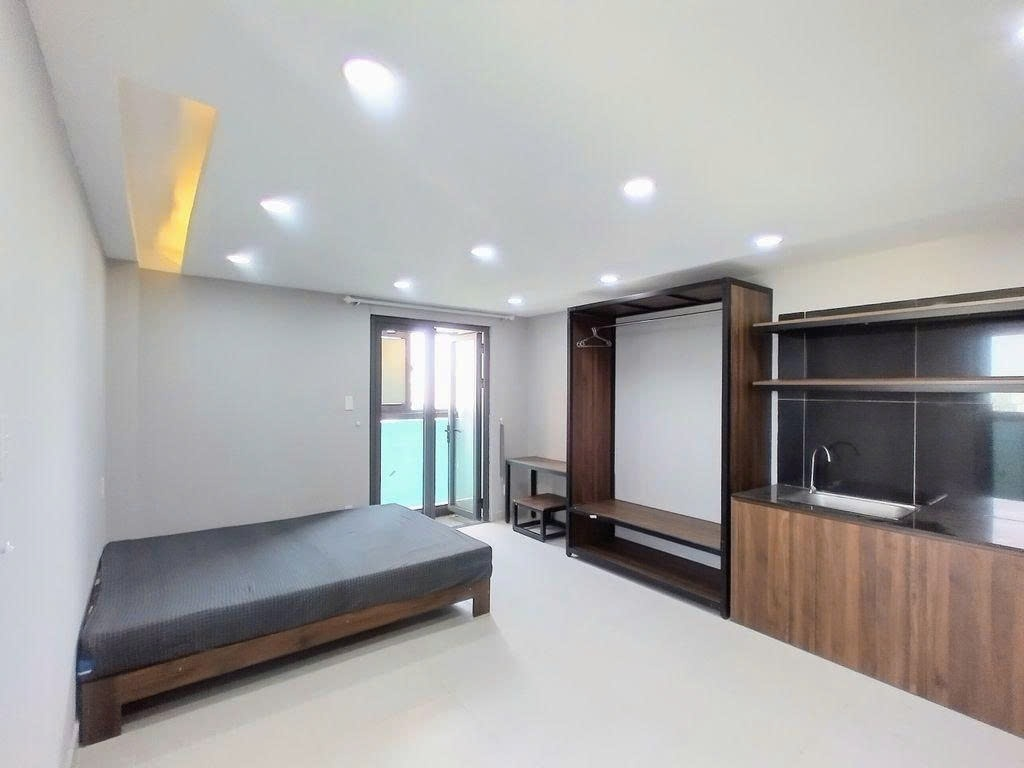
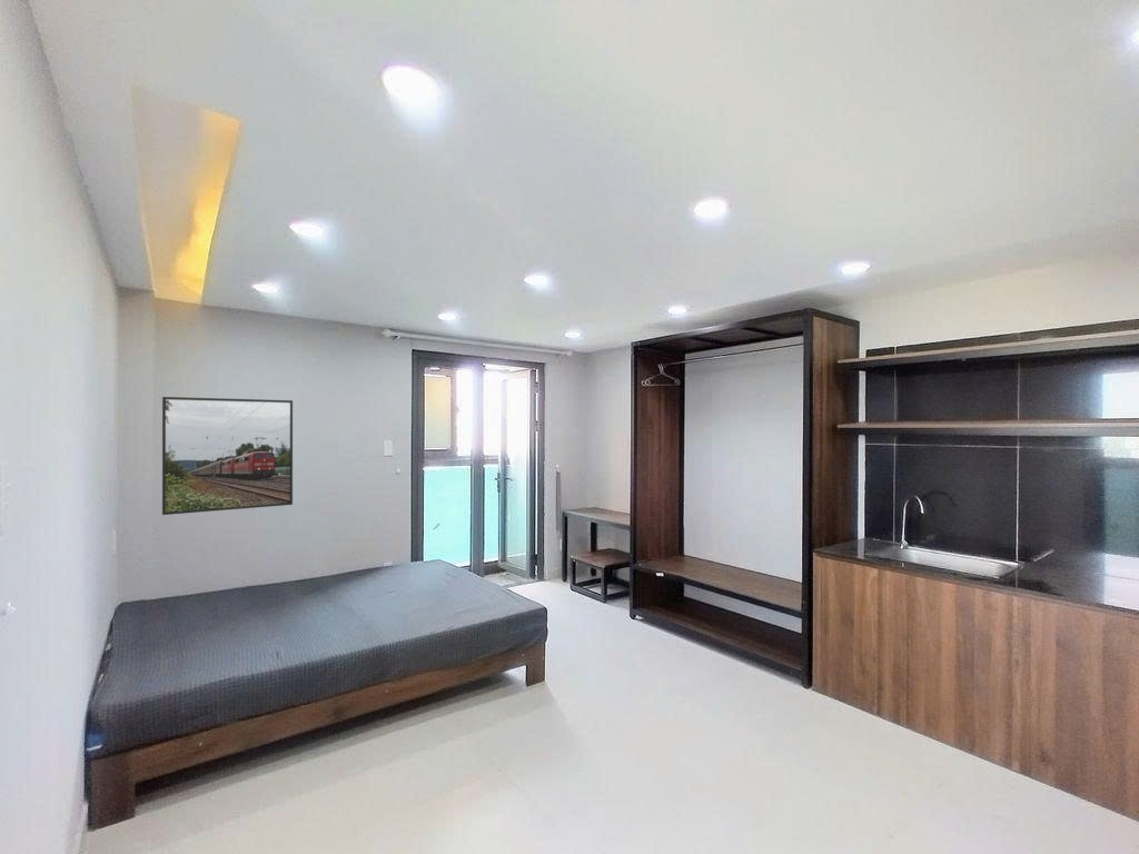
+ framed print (231, 454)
